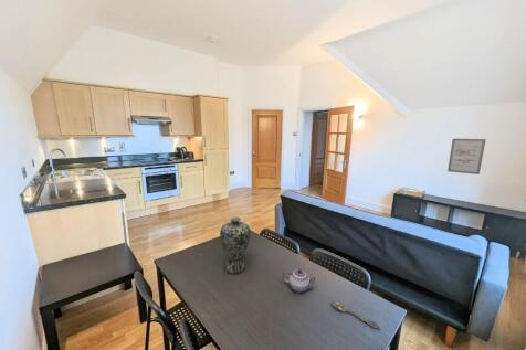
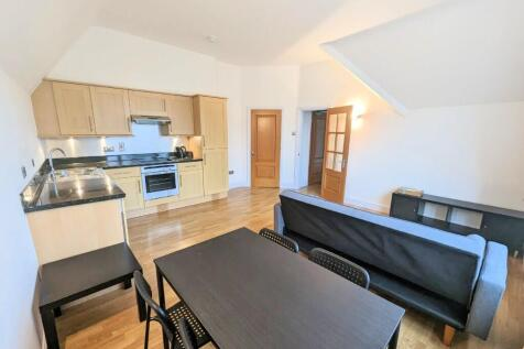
- wall art (465, 156)
- vase (235, 243)
- spoon (354, 314)
- teapot (298, 278)
